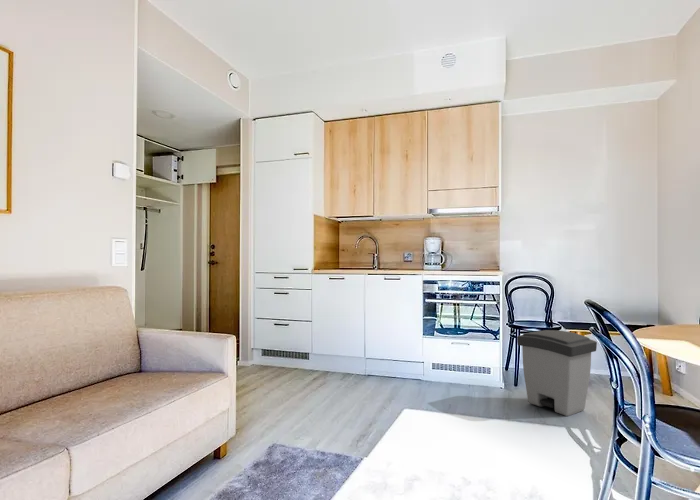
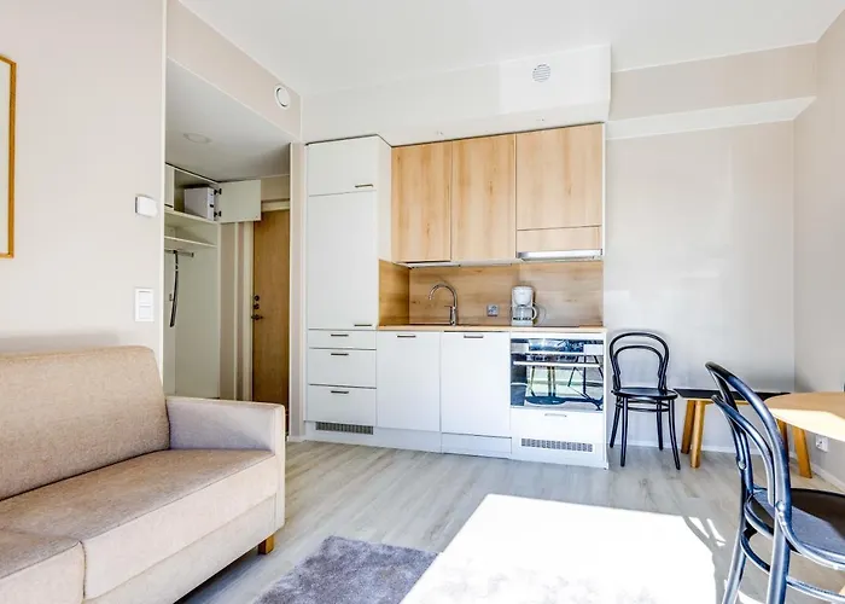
- trash can (556, 370)
